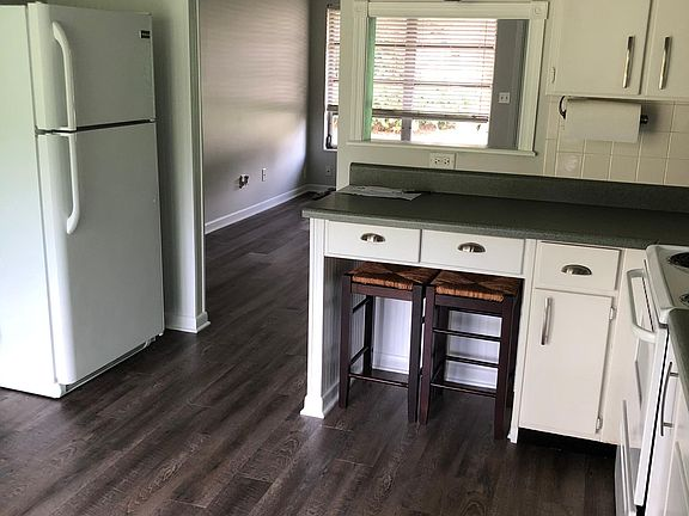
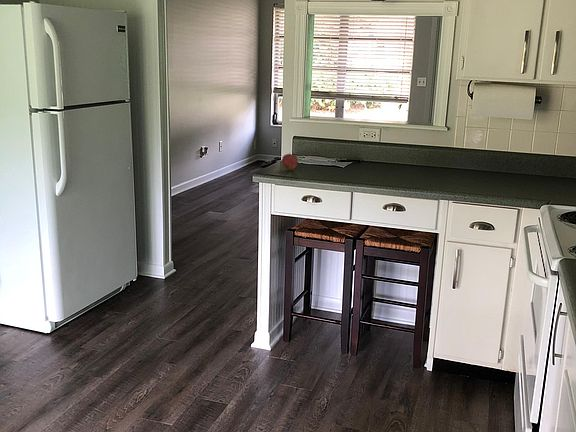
+ fruit (289, 161)
